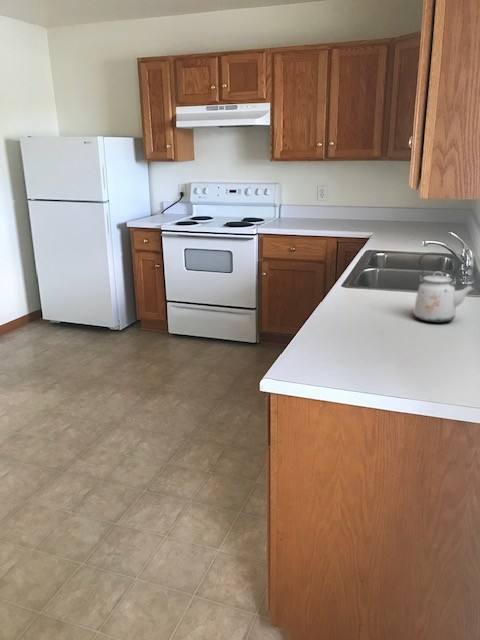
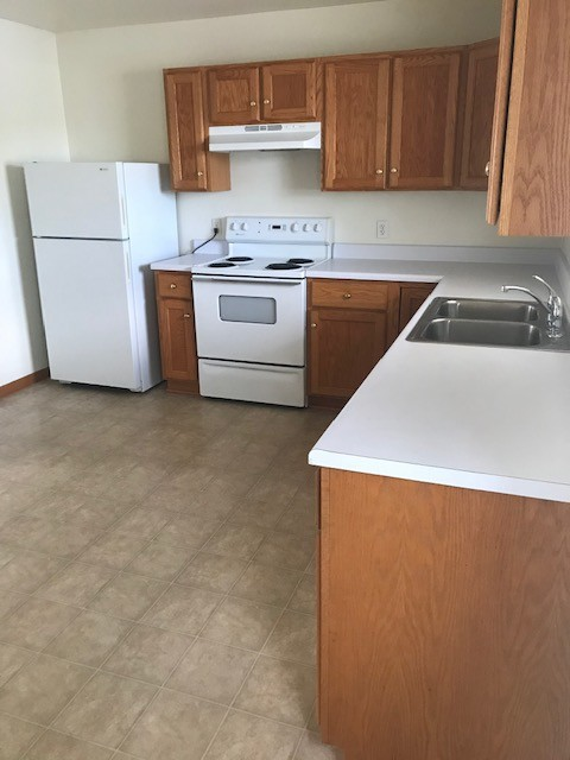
- kettle (444, 287)
